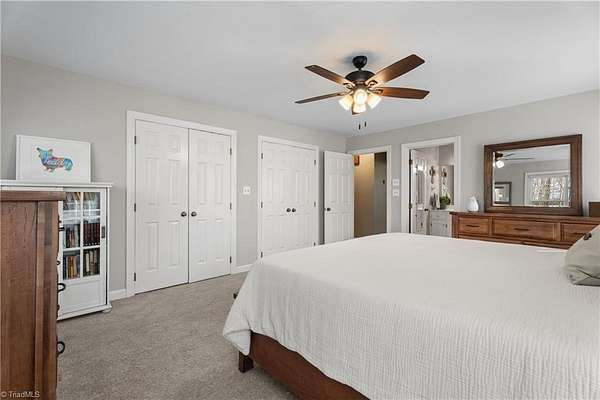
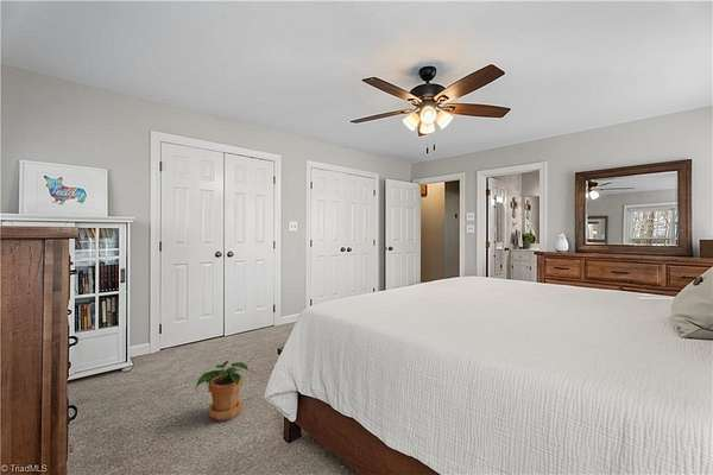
+ potted plant (220, 388)
